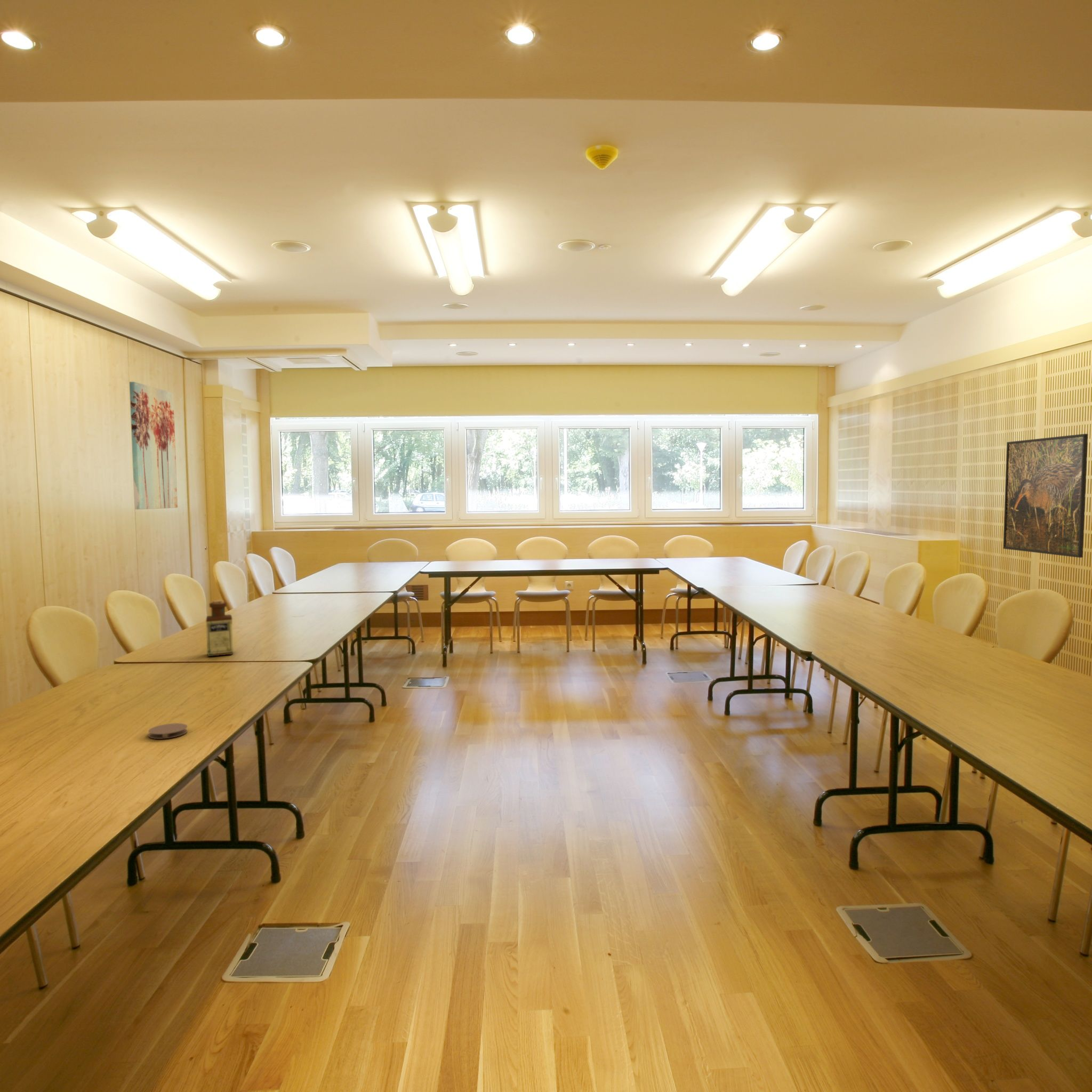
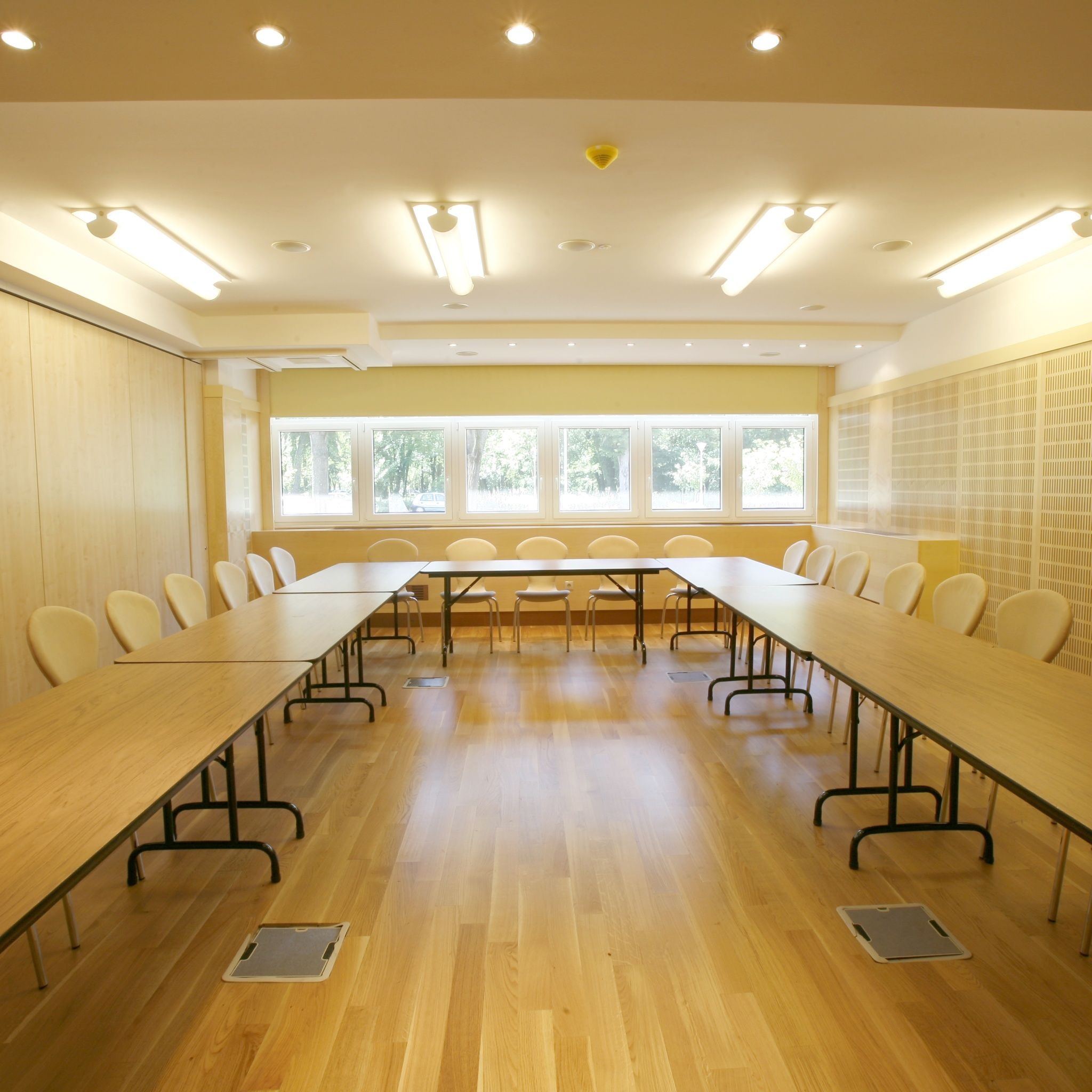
- bottle (219, 627)
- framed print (1042, 495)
- coaster (168, 730)
- wall art (155, 448)
